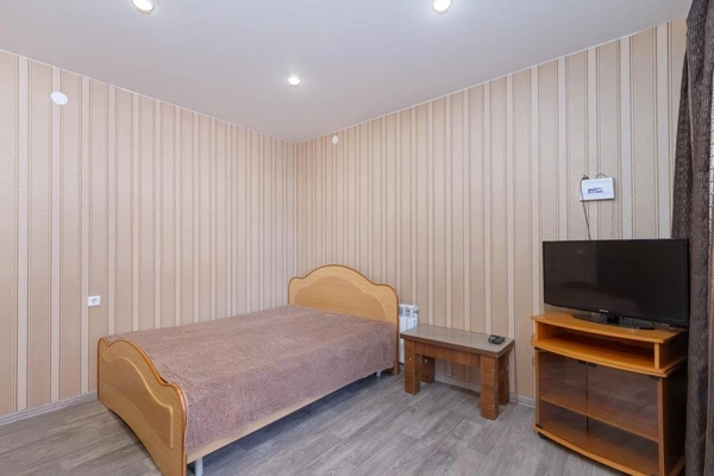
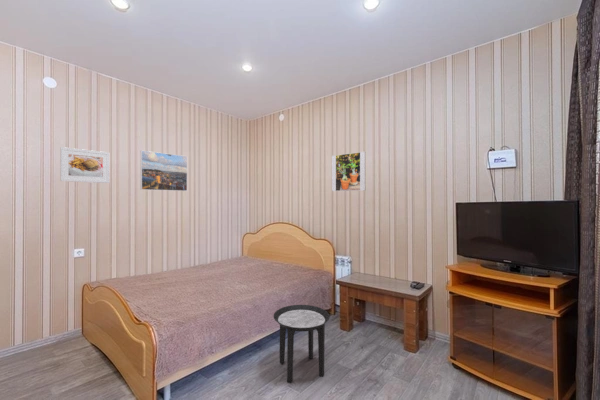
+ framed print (86, 166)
+ side table (308, 342)
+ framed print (348, 172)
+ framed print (165, 172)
